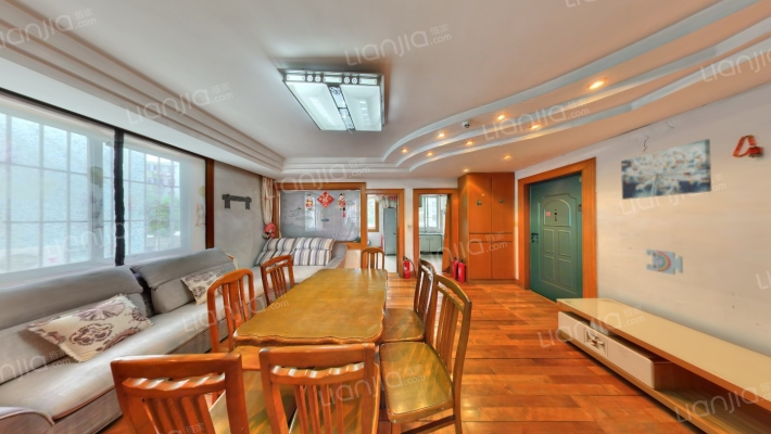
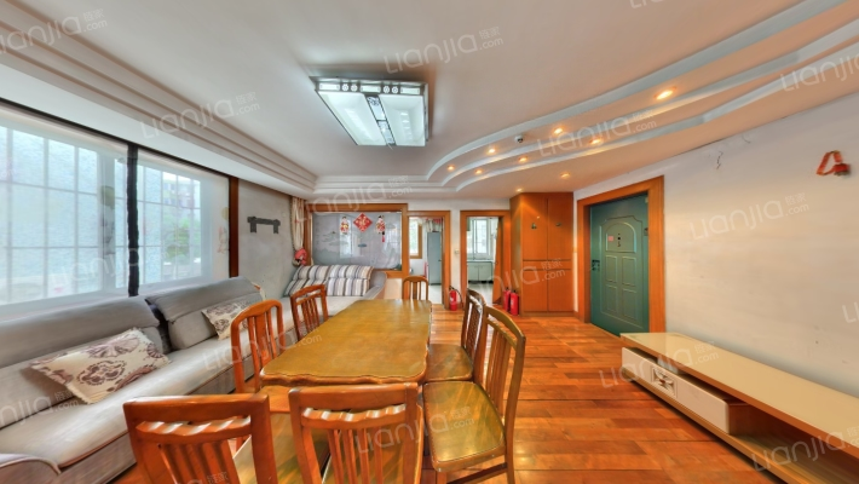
- wall art (659, 174)
- decorative wall piece (662, 261)
